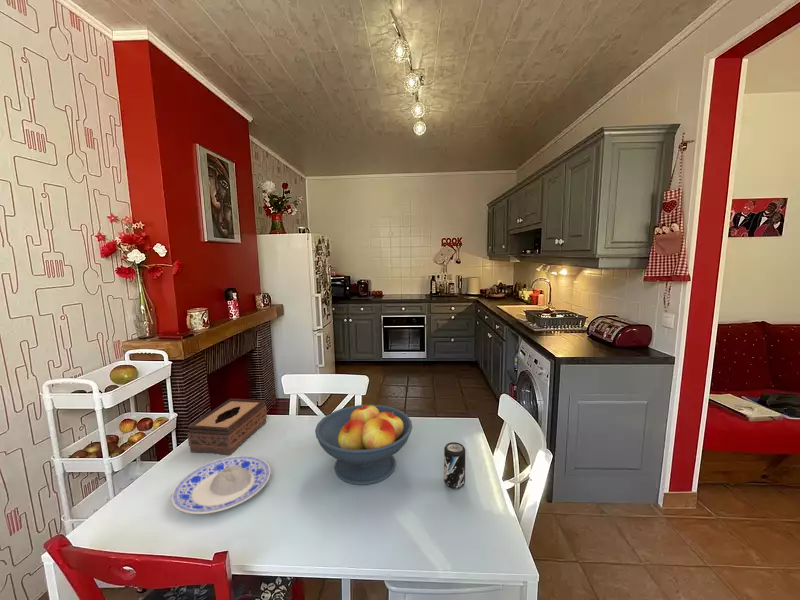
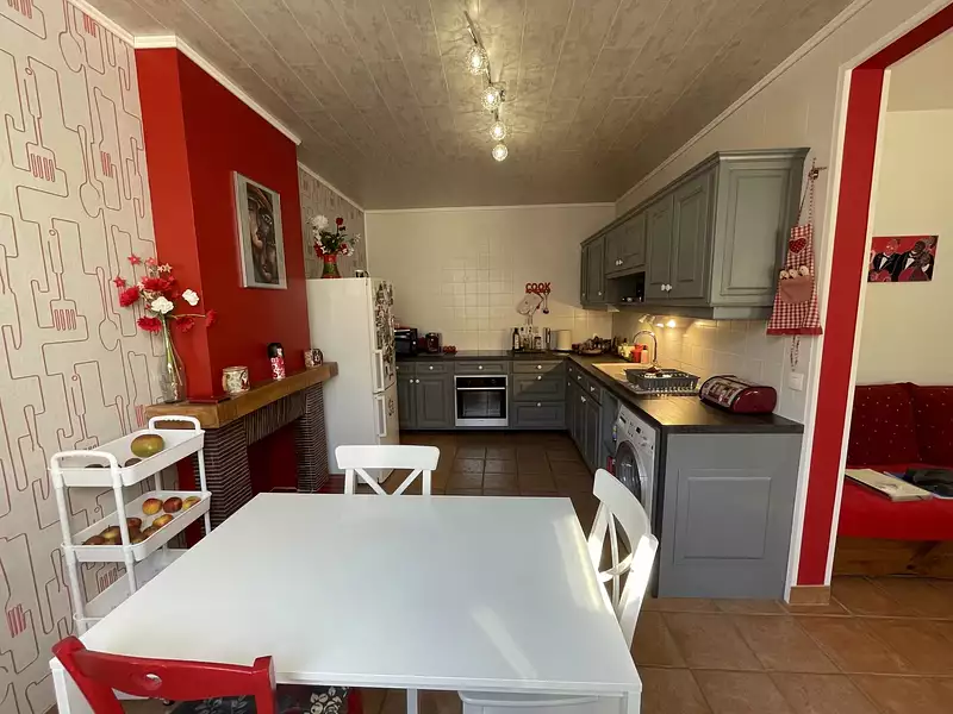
- fruit bowl (364, 438)
- plate (223, 480)
- tissue box (230, 424)
- beverage can (454, 465)
